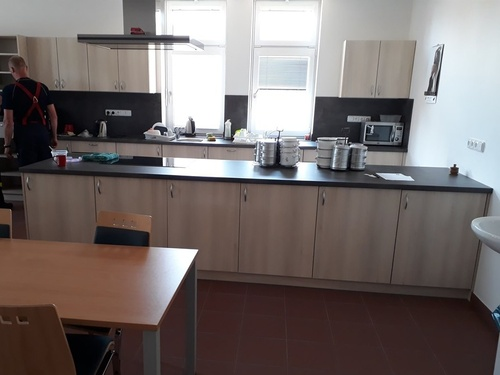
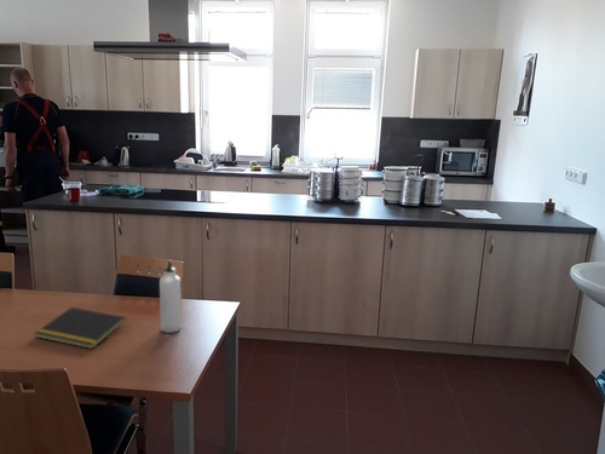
+ notepad (81, 326)
+ water bottle (169, 295)
